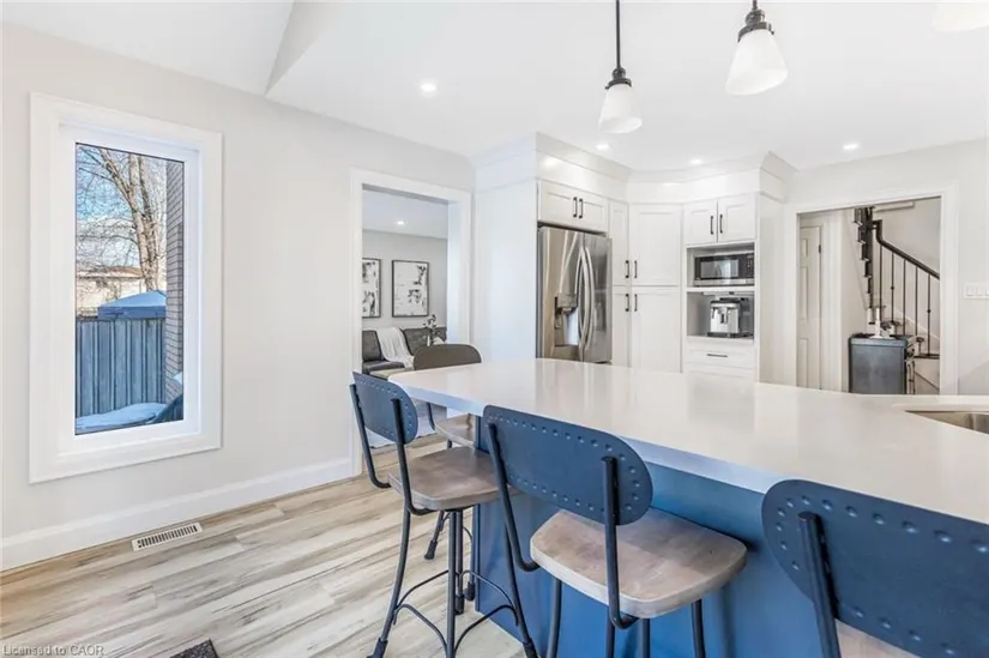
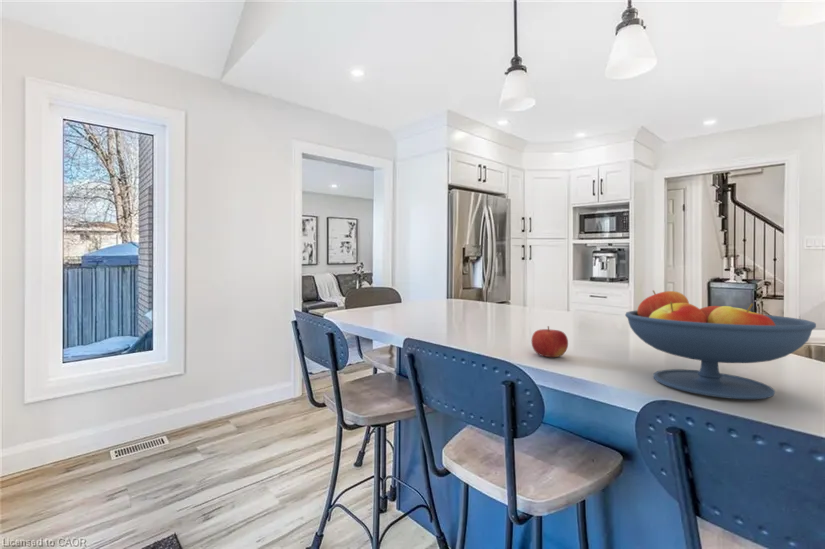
+ fruit (549, 341)
+ fruit bowl (709, 338)
